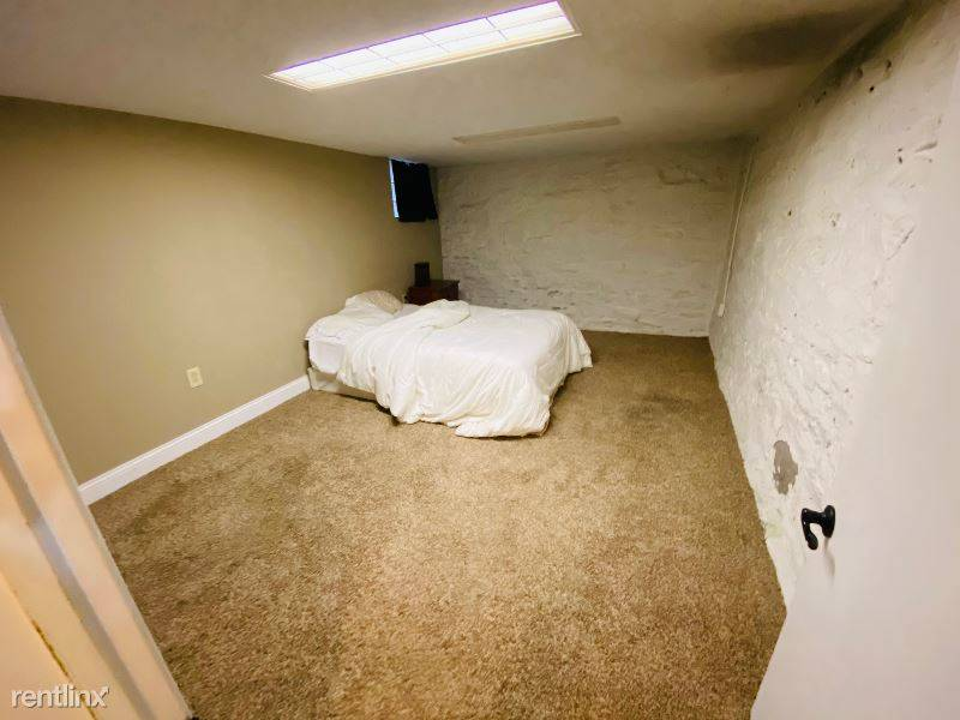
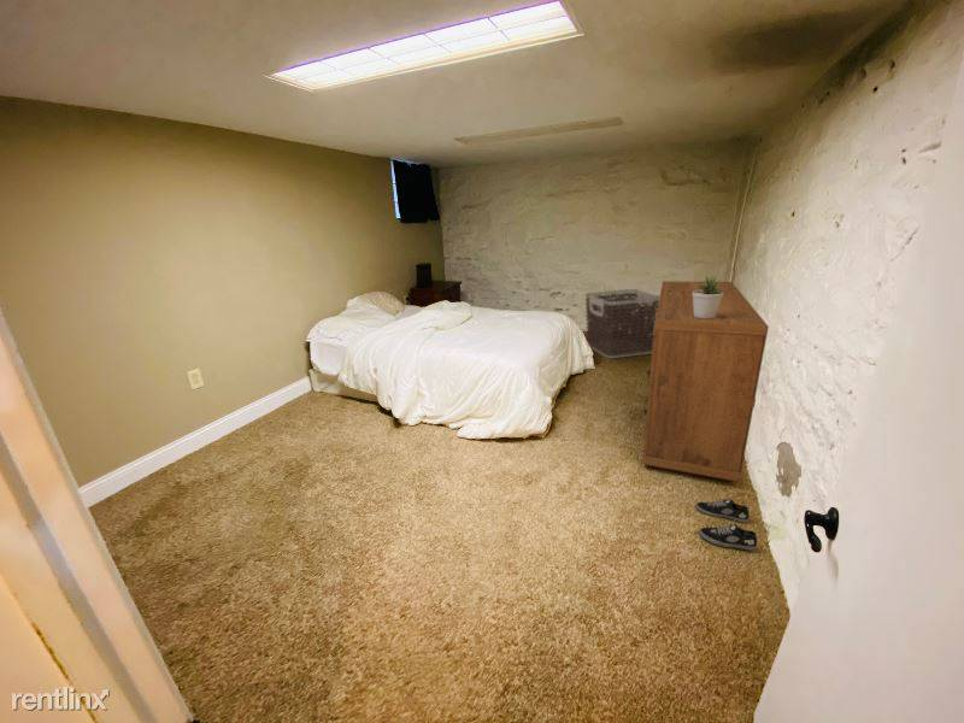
+ dresser (690, 363)
+ shoe (725, 517)
+ potted plant (709, 295)
+ clothes hamper (619, 322)
